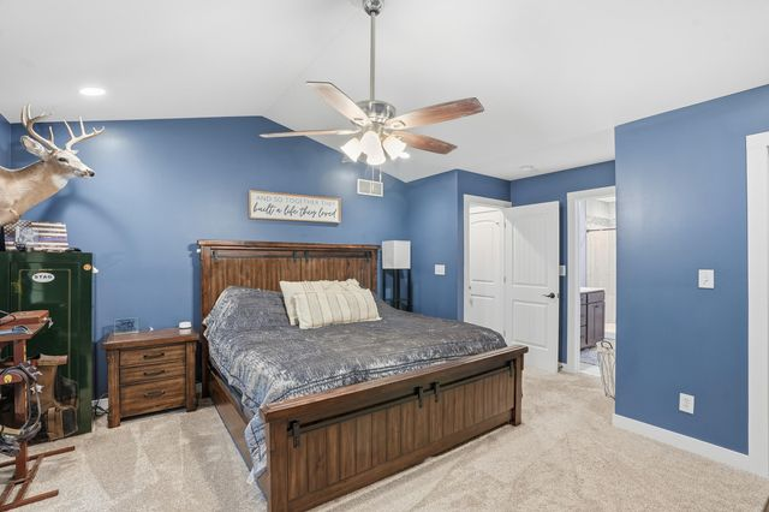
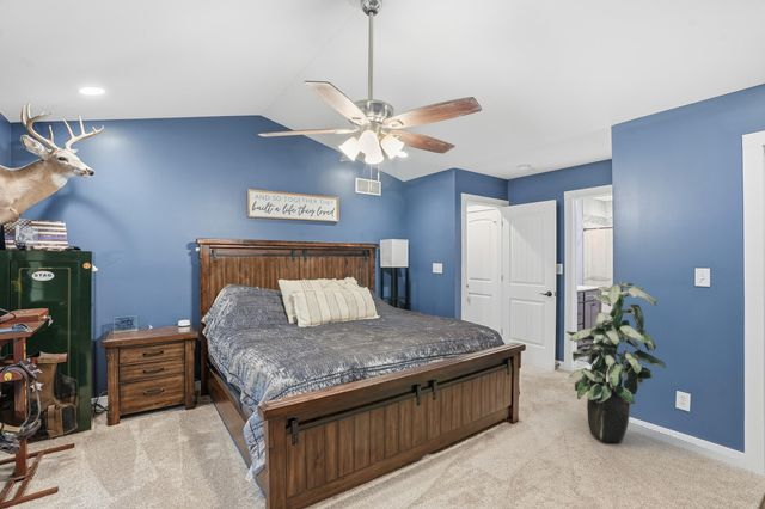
+ indoor plant (608, 356)
